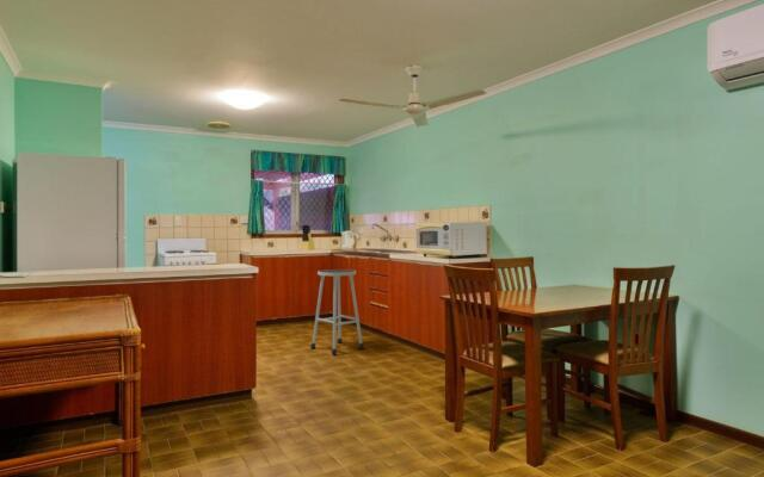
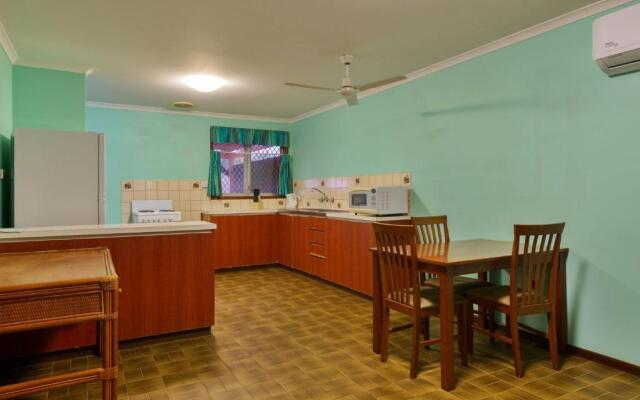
- stool (335, 309)
